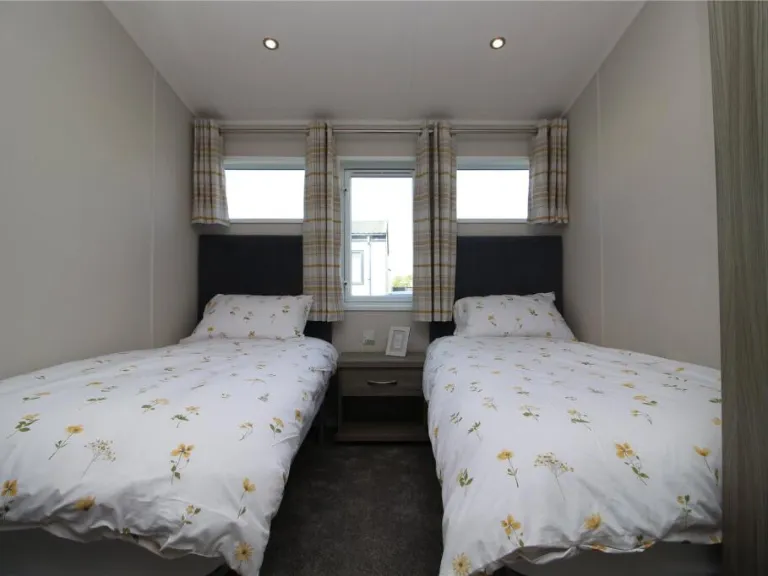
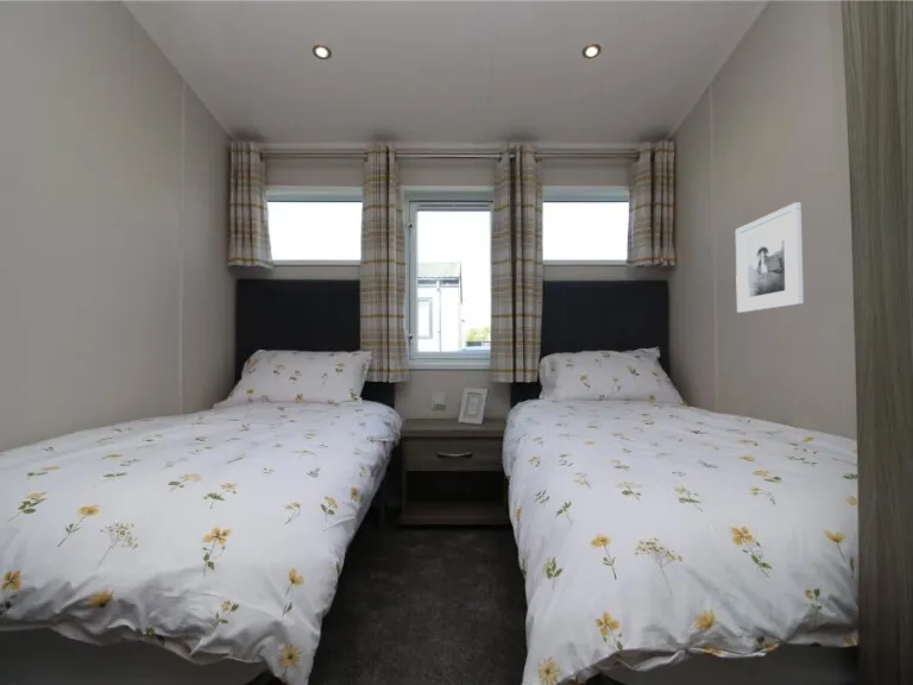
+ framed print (766, 263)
